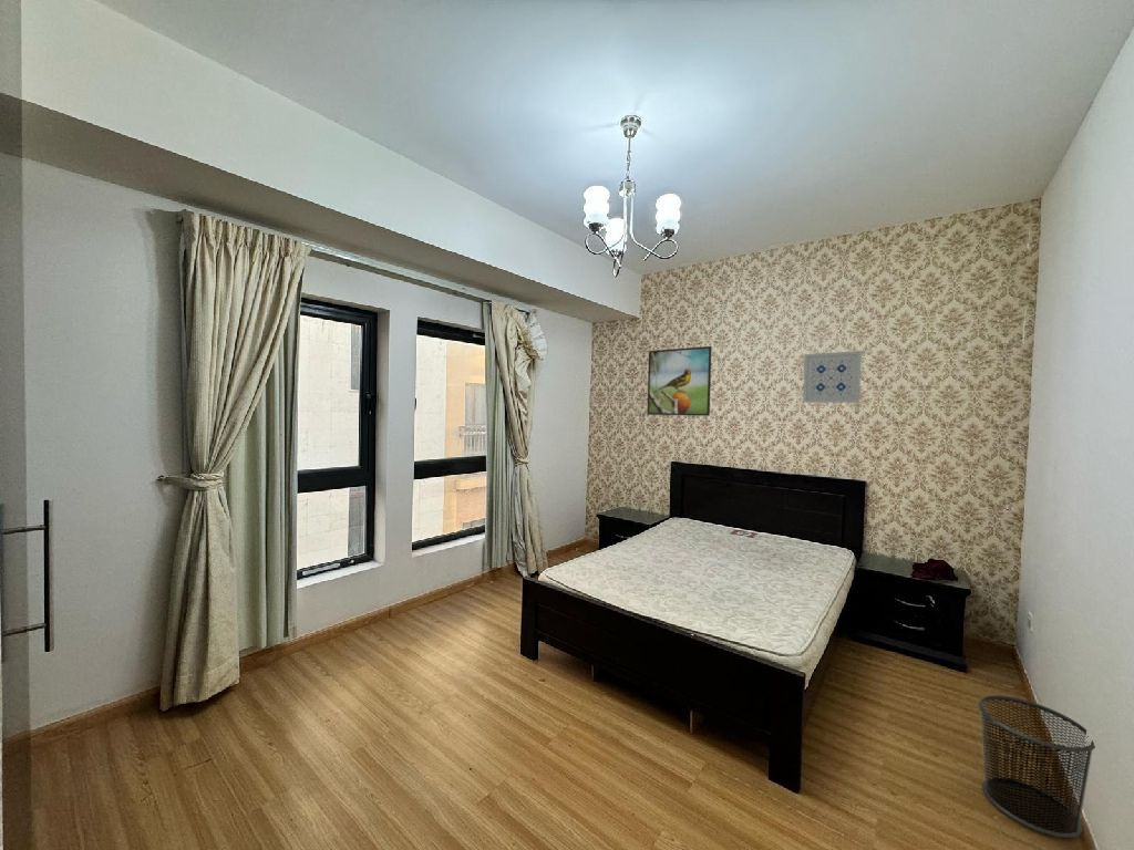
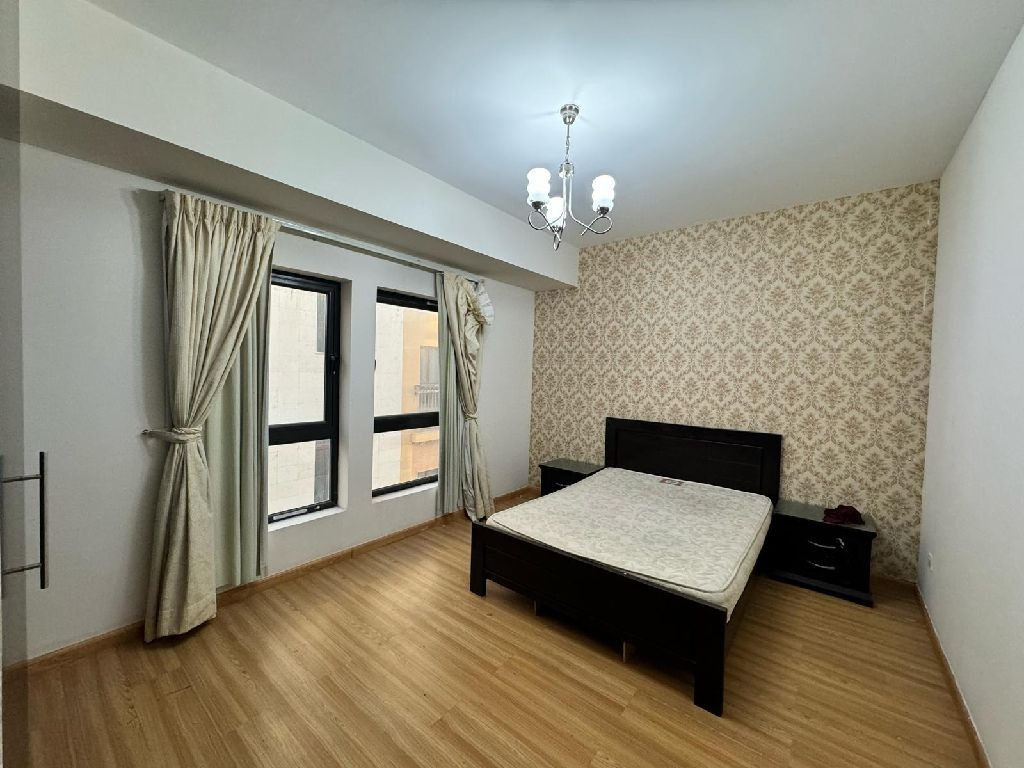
- waste bin (1031, 764)
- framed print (678, 382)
- wall art (831, 377)
